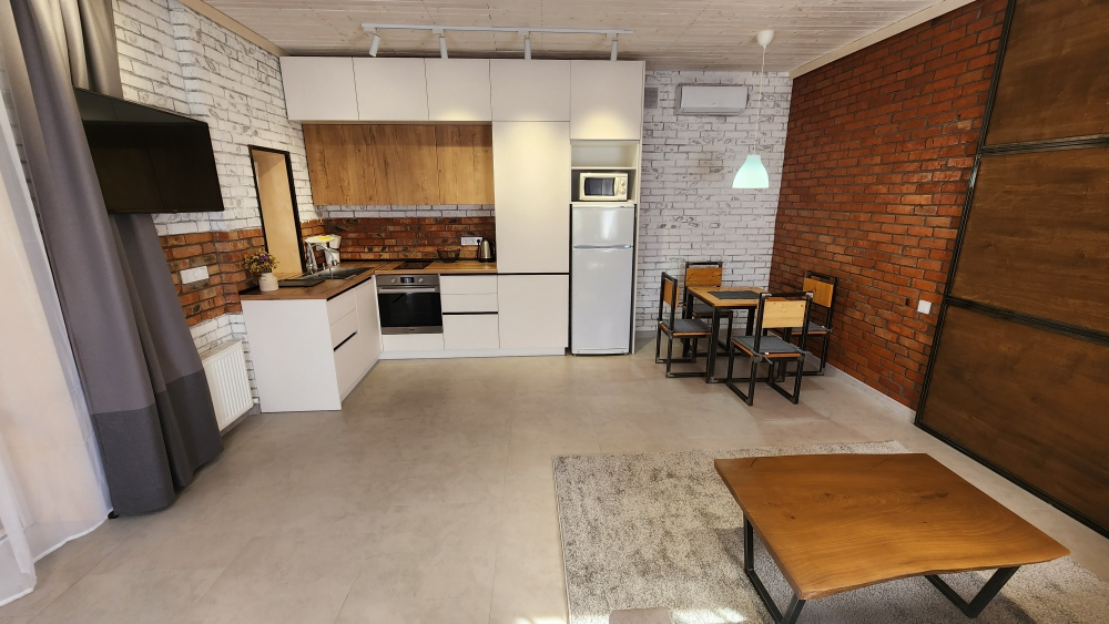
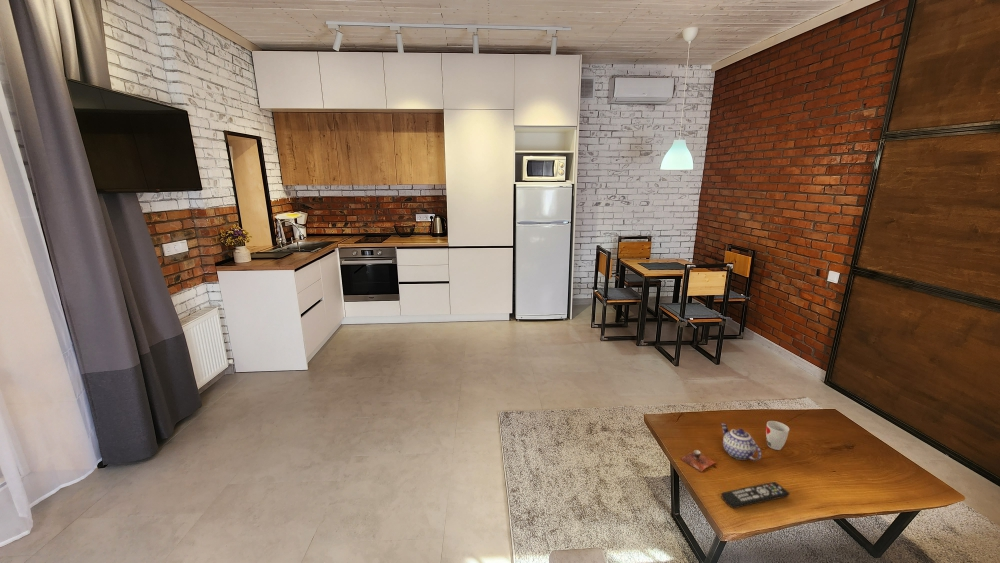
+ cup (776, 436)
+ teapot (739, 441)
+ remote control (755, 495)
+ cup (698, 457)
